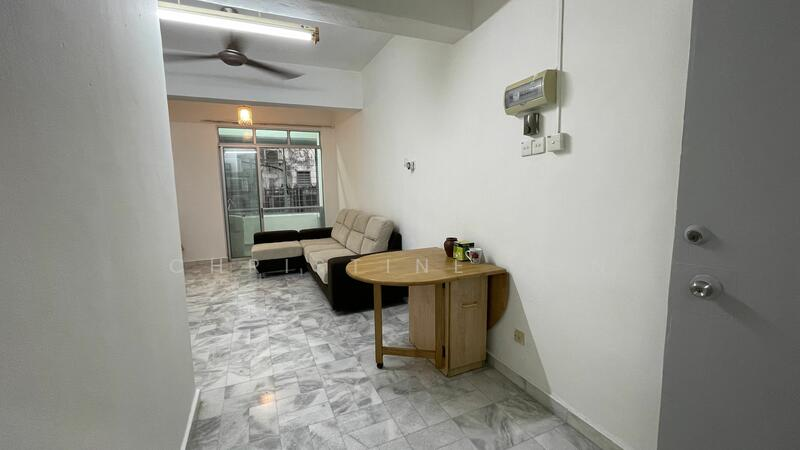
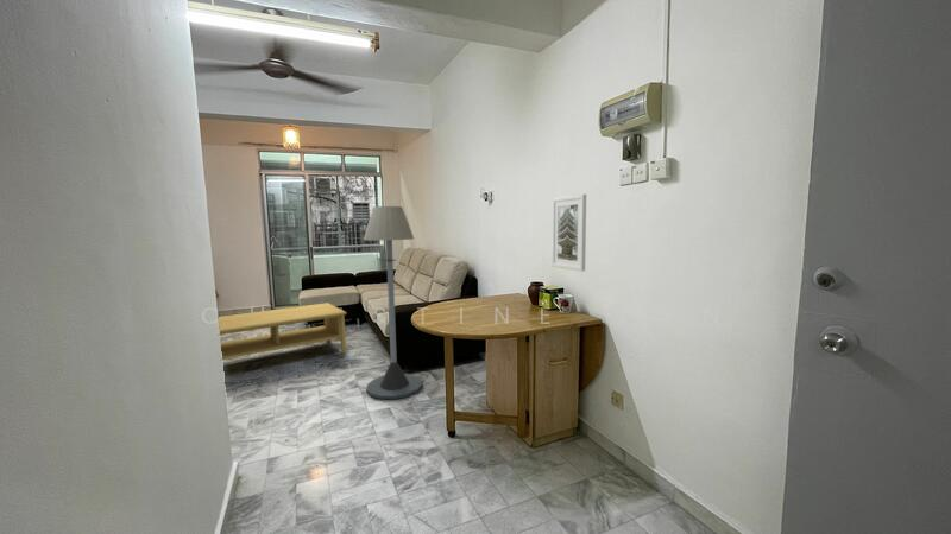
+ coffee table (275, 337)
+ floor lamp (391, 299)
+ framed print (567, 233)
